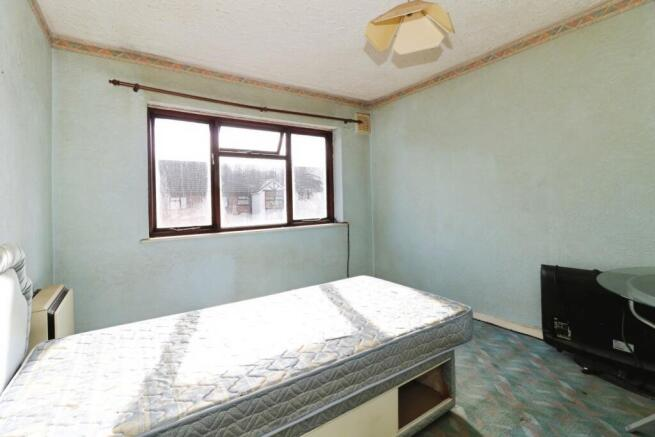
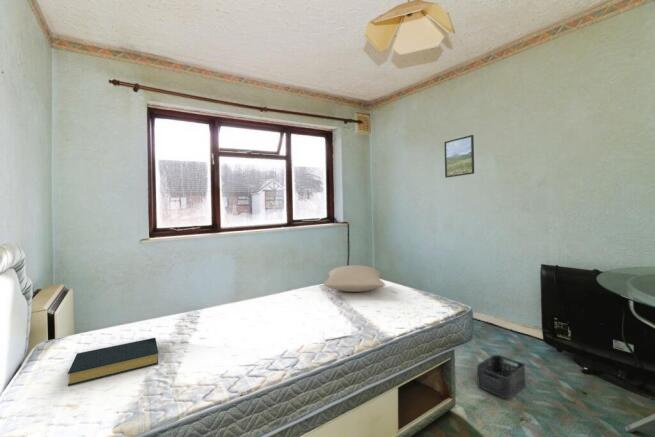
+ pillow (354, 278)
+ storage bin (501, 375)
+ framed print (458, 157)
+ hardback book (117, 358)
